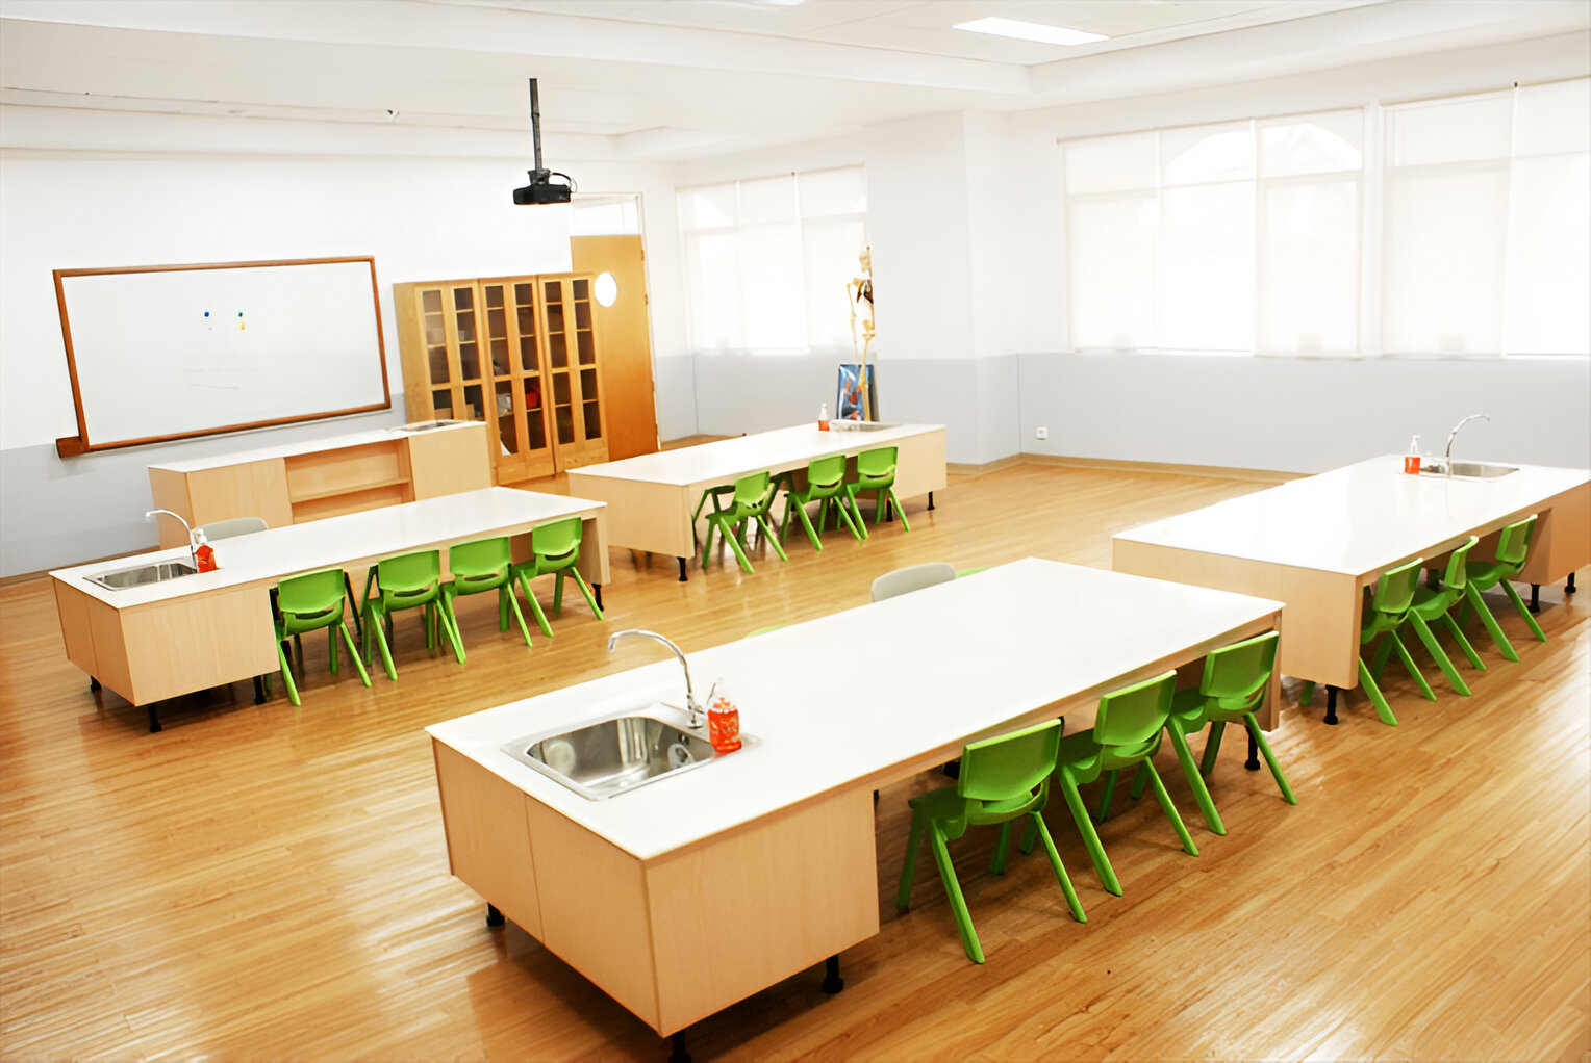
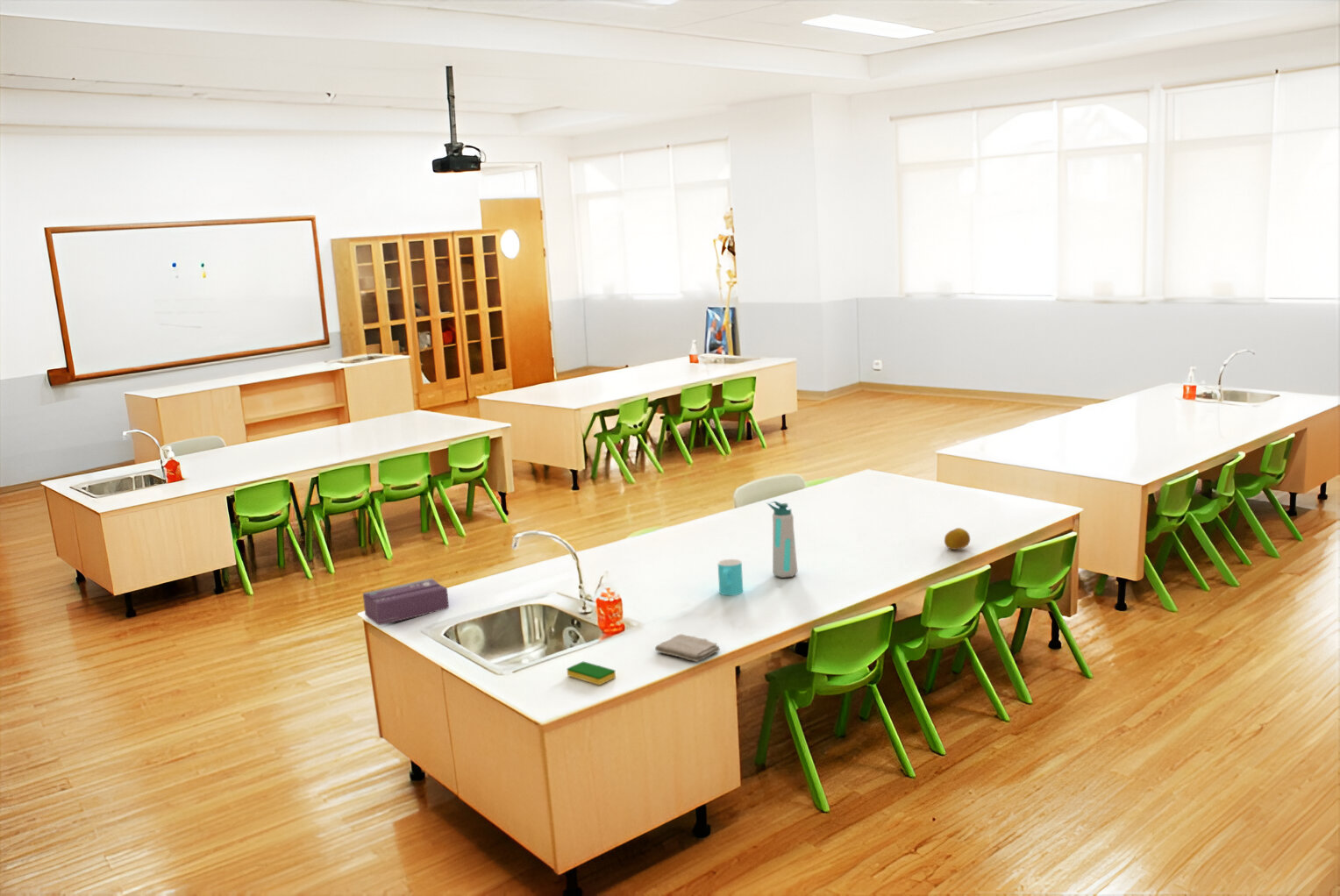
+ water bottle (781, 538)
+ tissue box (406, 601)
+ washcloth (688, 647)
+ fruit (957, 538)
+ dish sponge (591, 672)
+ cup (727, 578)
